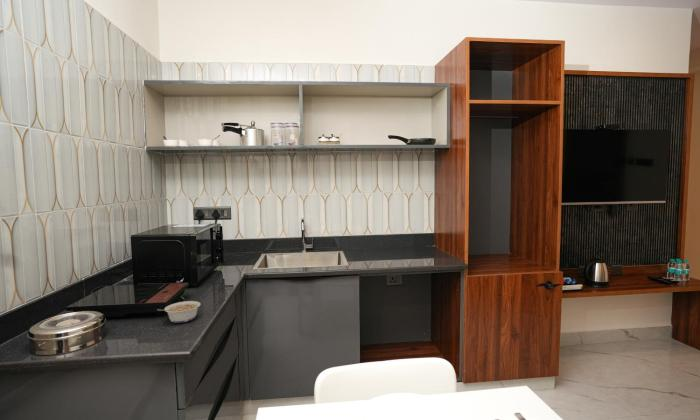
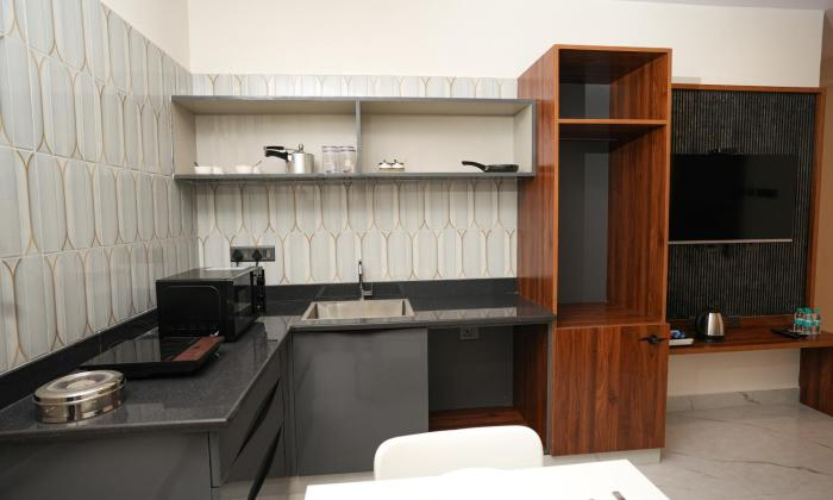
- legume (182, 311)
